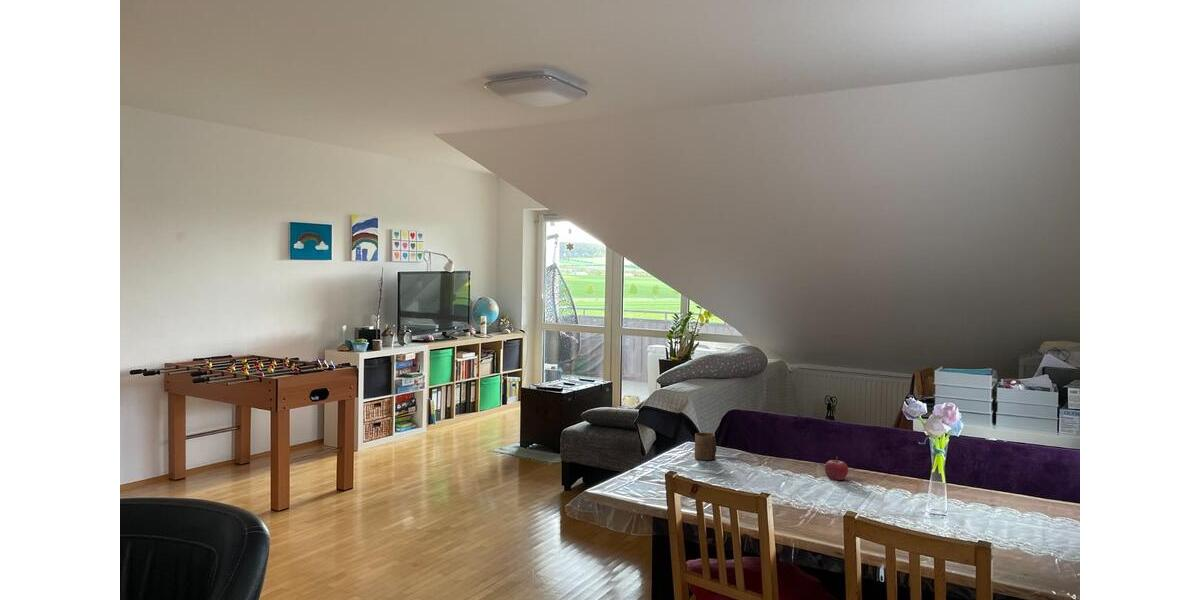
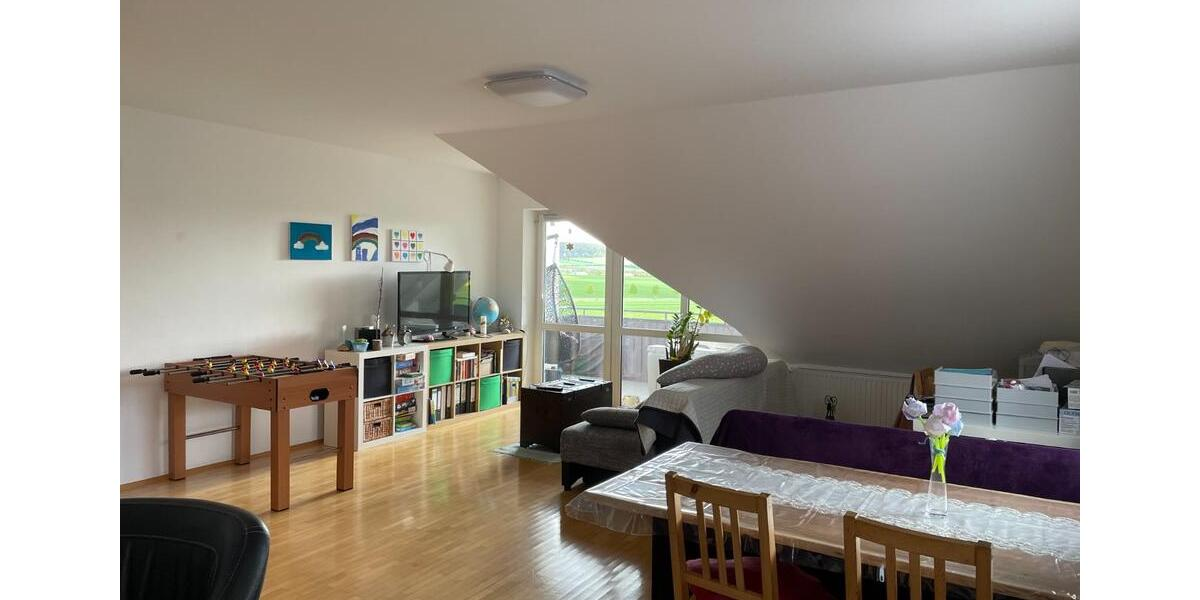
- cup (705, 446)
- fruit (836, 467)
